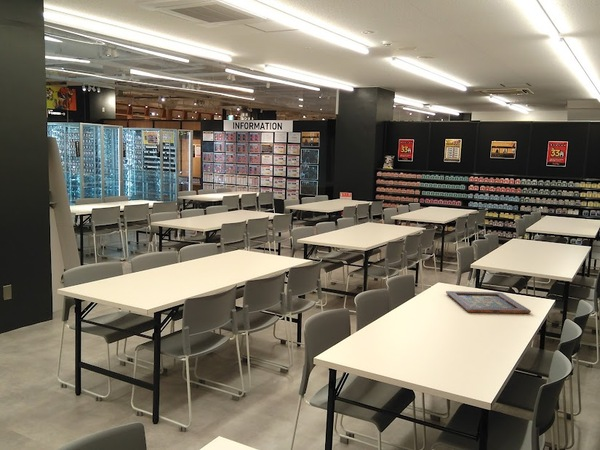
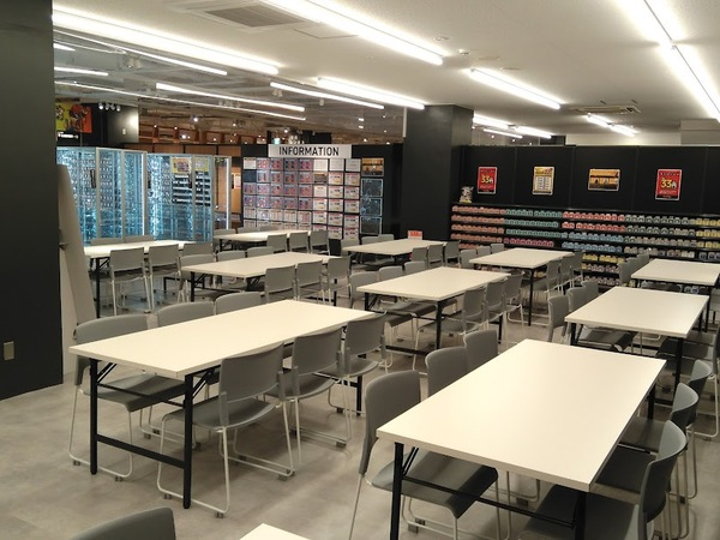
- religious icon (485, 301)
